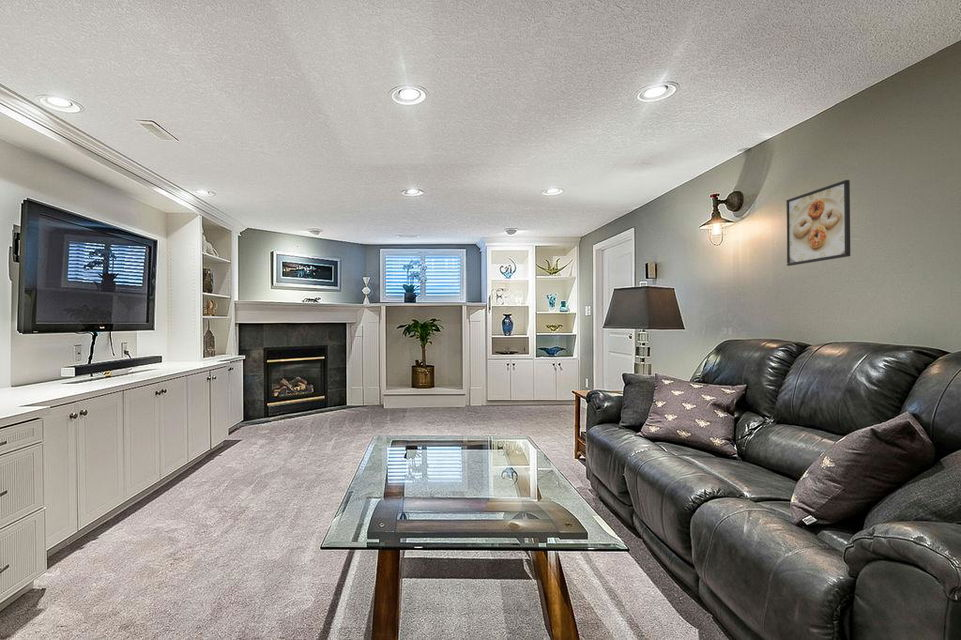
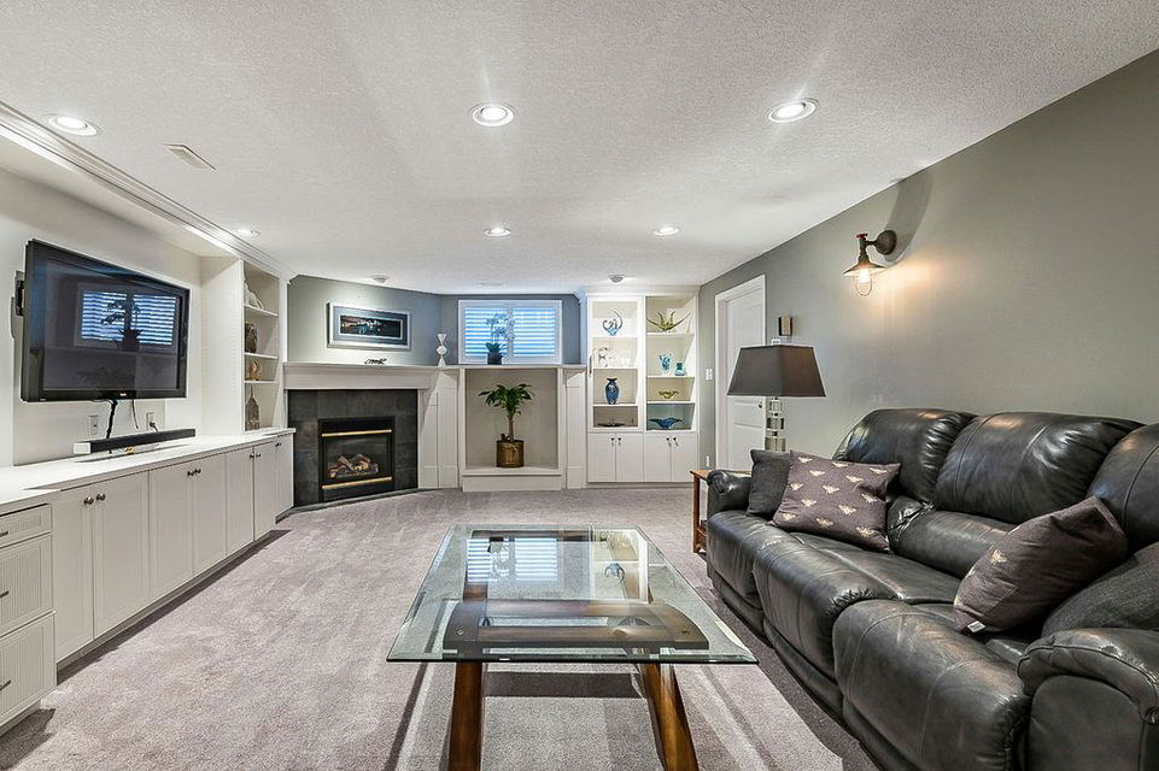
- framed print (815, 226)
